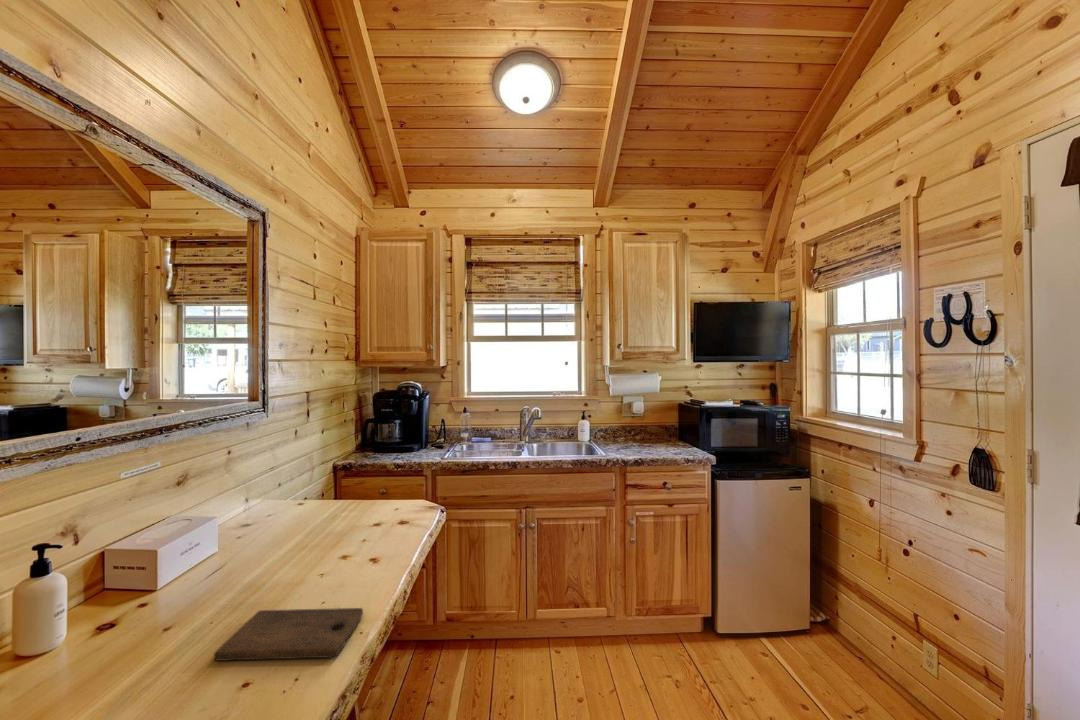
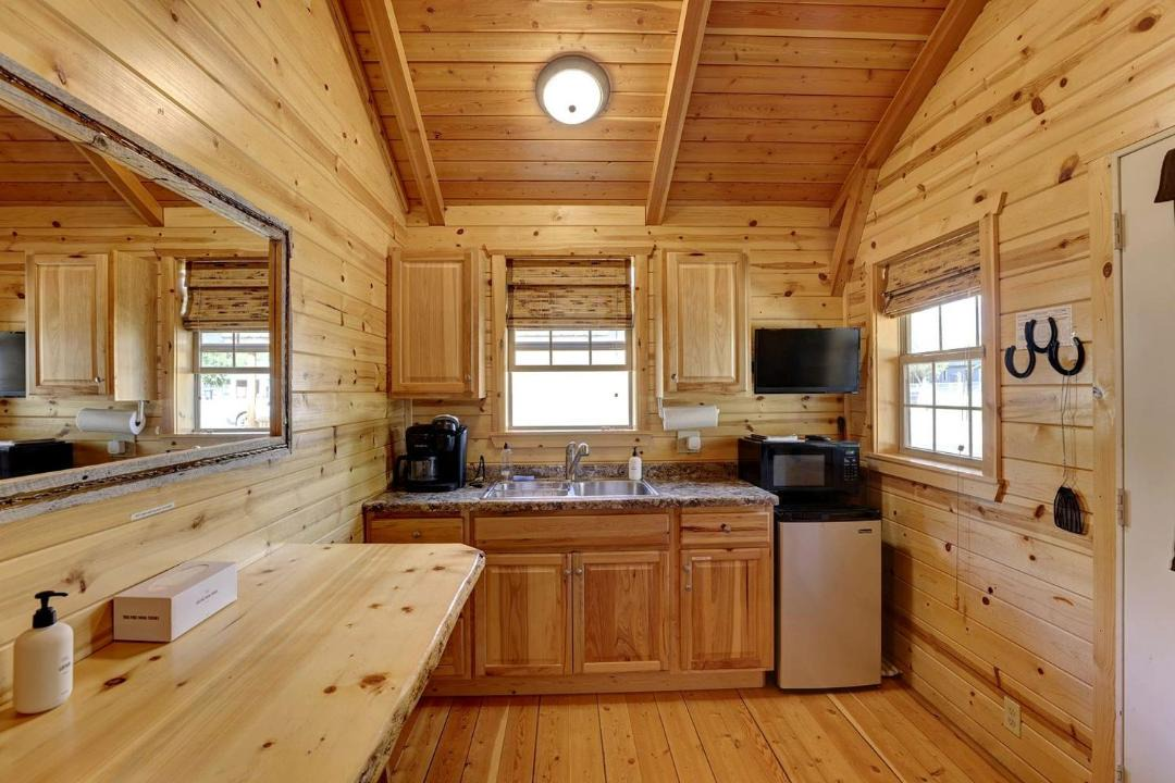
- cutting board (294, 632)
